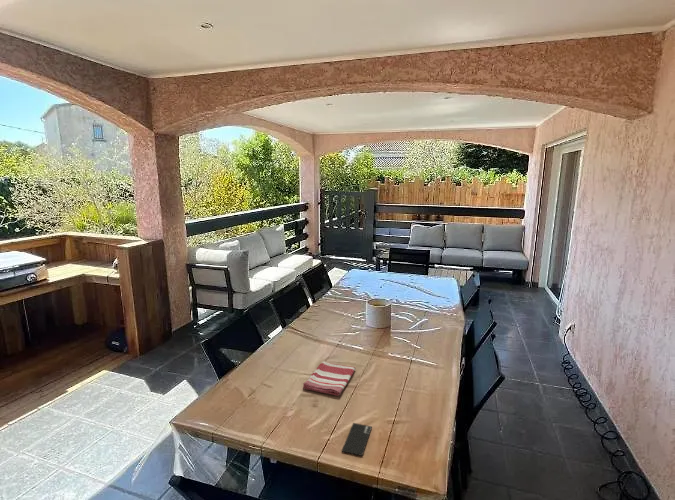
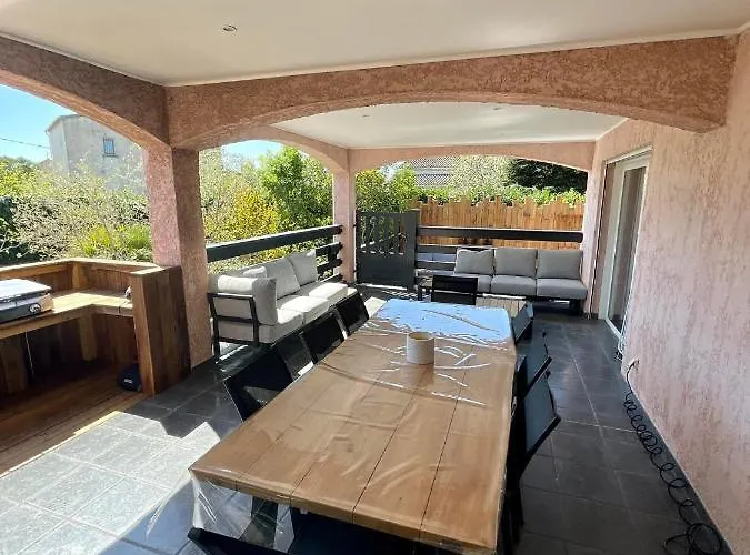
- smartphone (357, 438)
- dish towel (330, 376)
